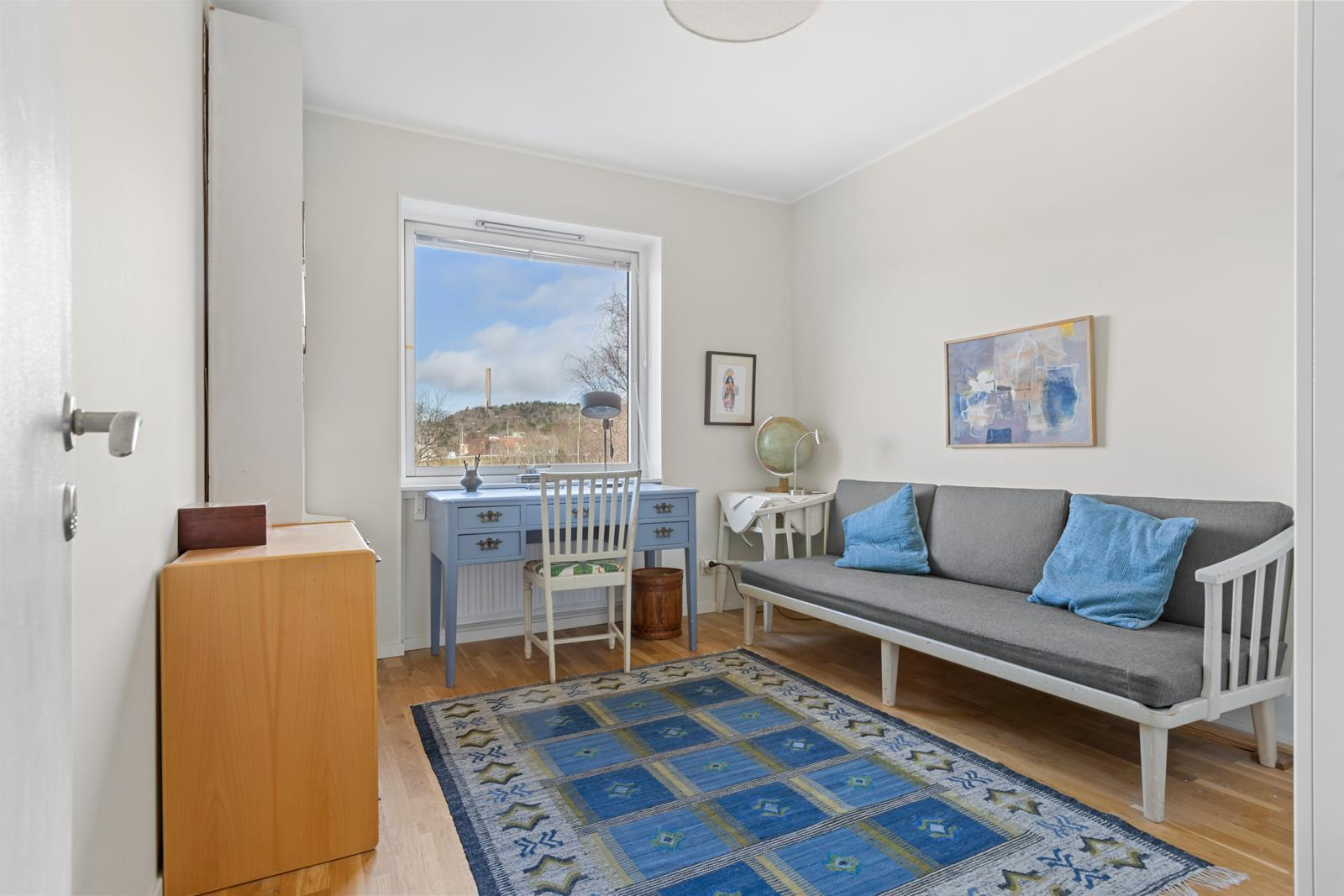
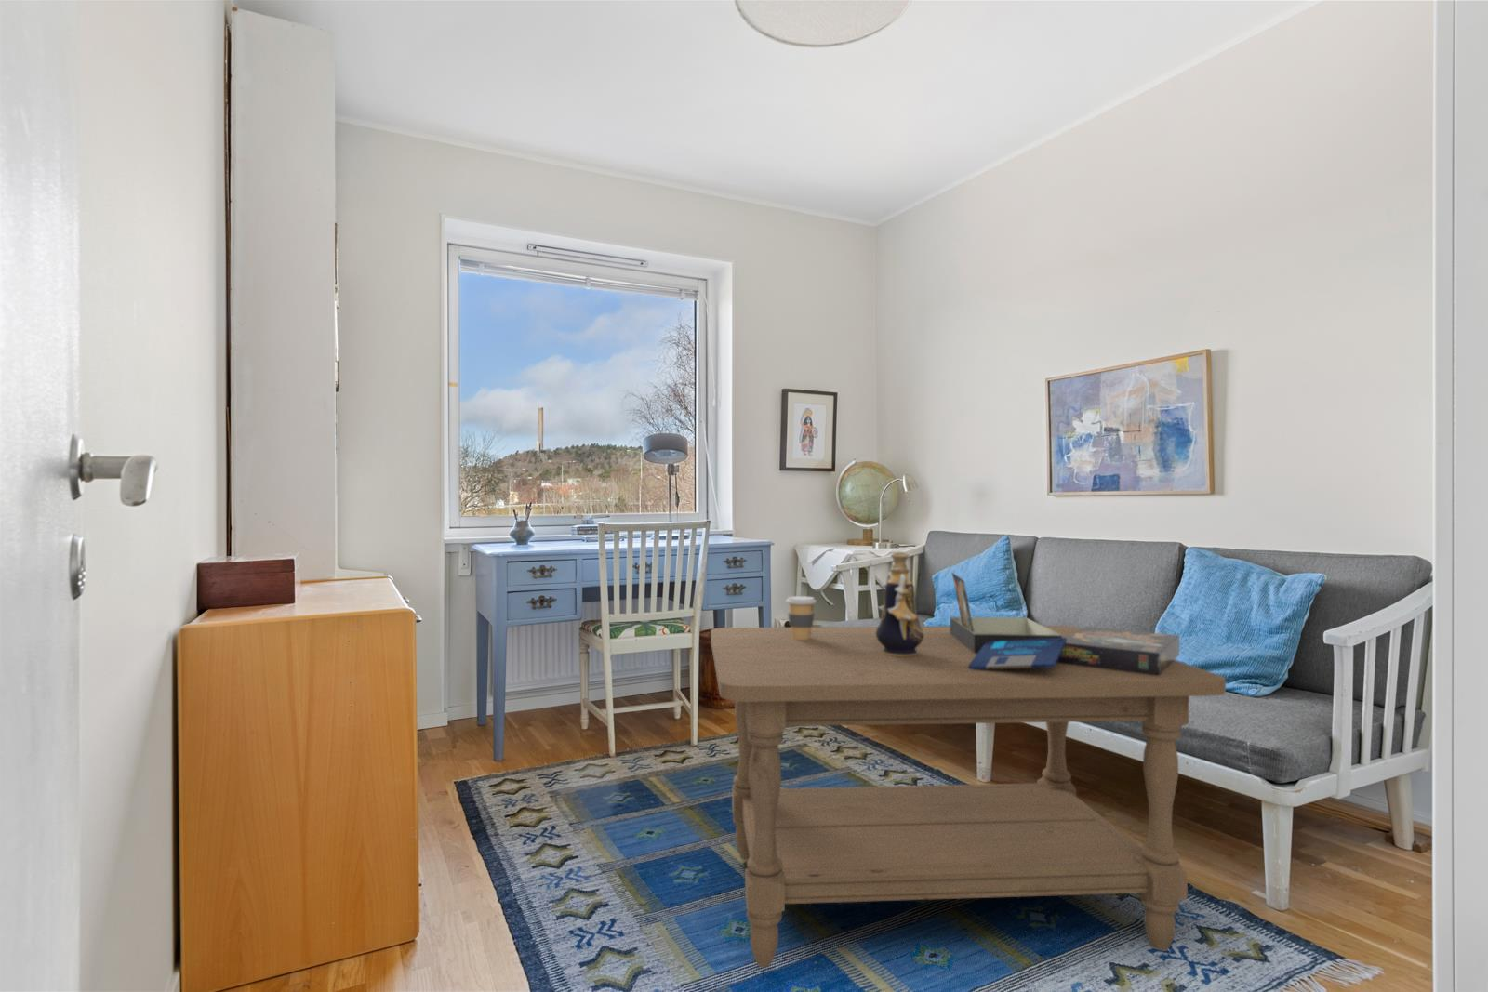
+ decorative vase (899, 601)
+ board game (1076, 631)
+ coffee table (931, 786)
+ coffee cup (800, 617)
